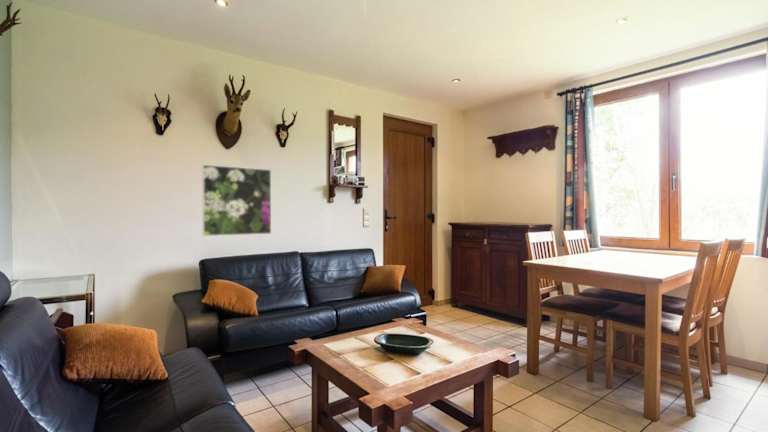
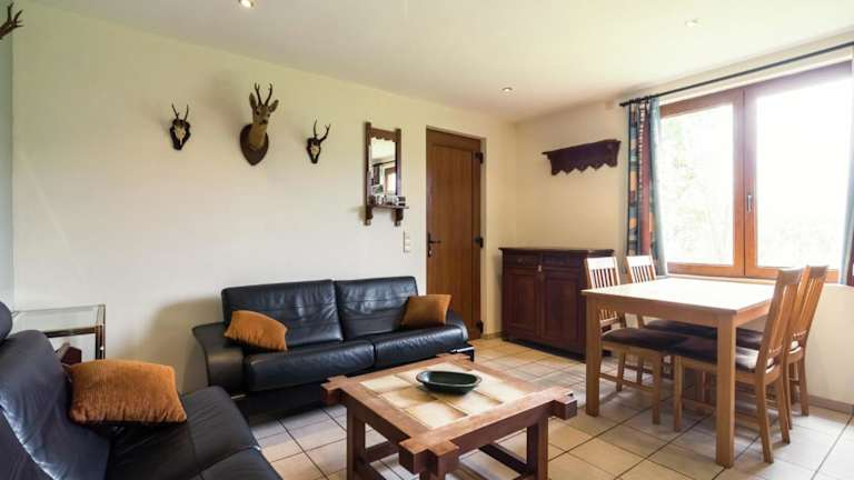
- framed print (238, 201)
